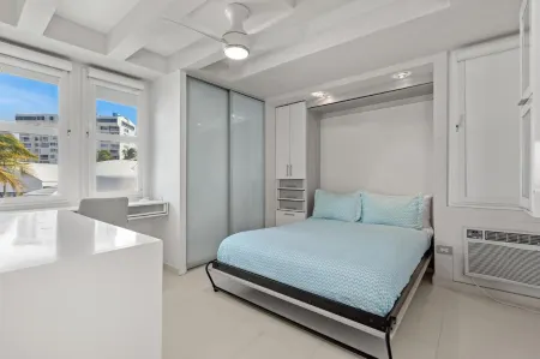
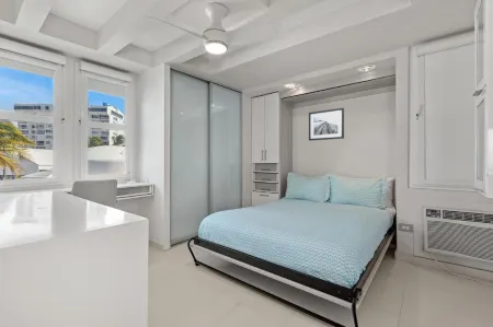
+ wall art (325, 125)
